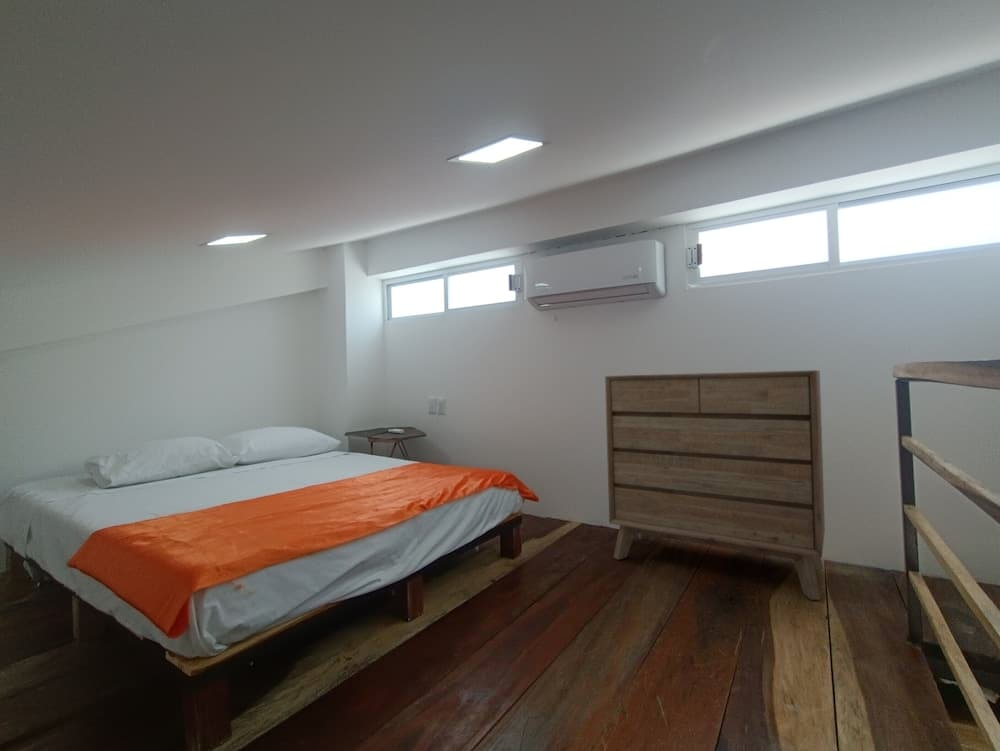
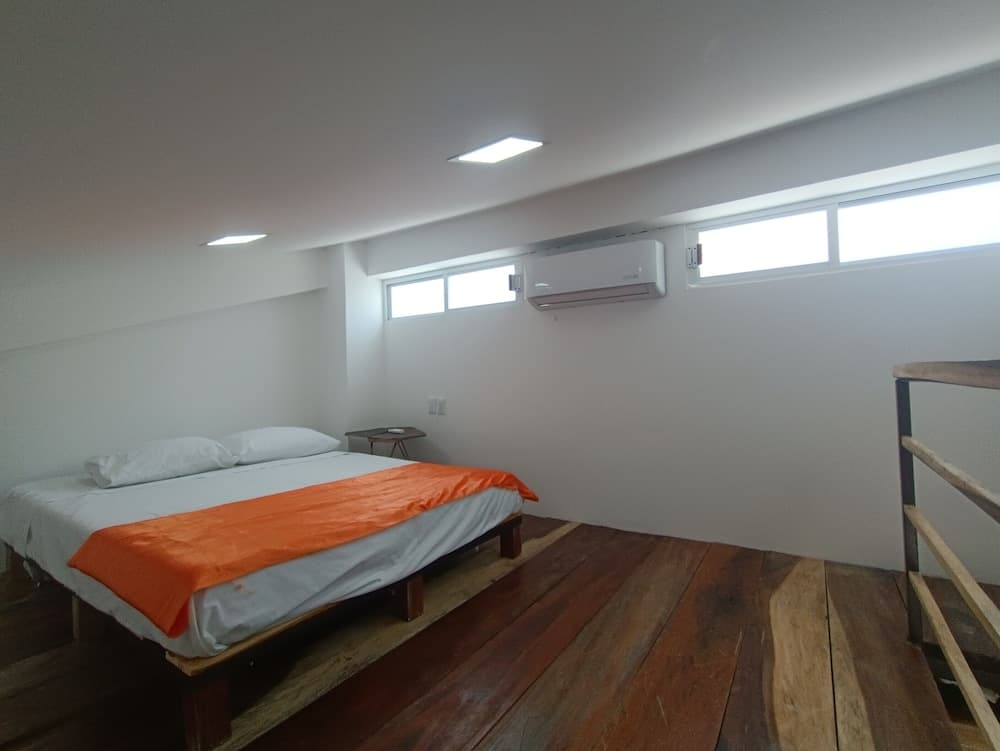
- dresser (710, 467)
